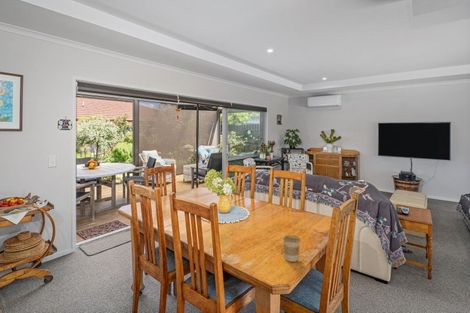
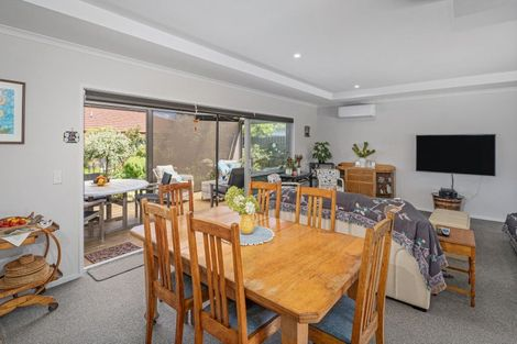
- coffee cup (291, 247)
